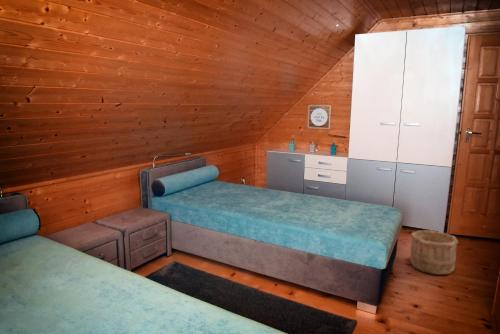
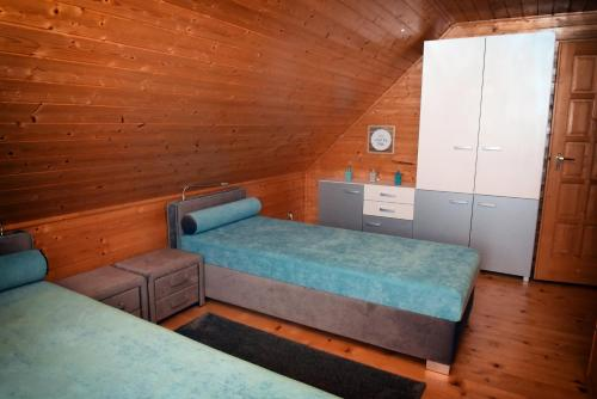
- wooden bucket (432, 251)
